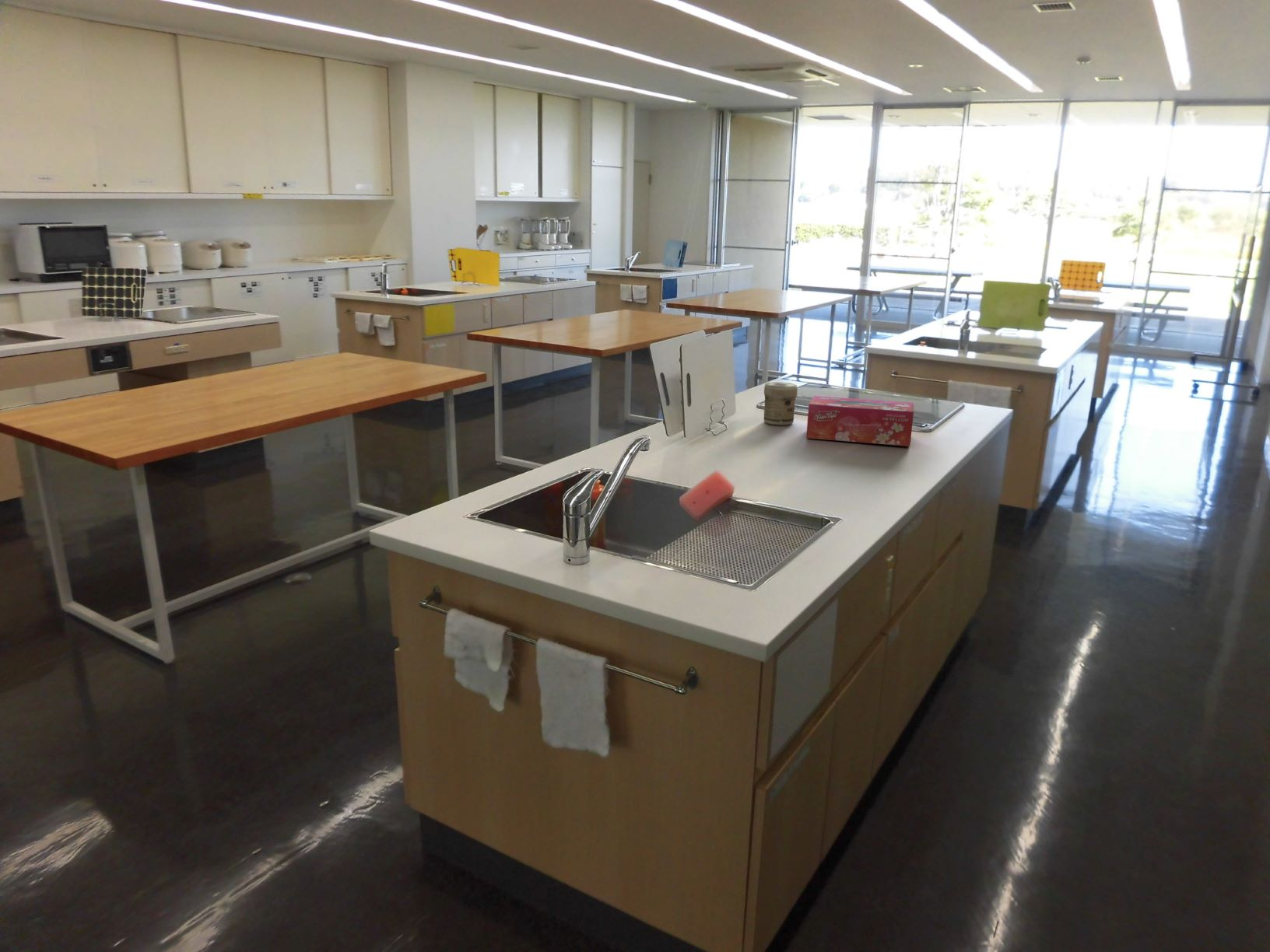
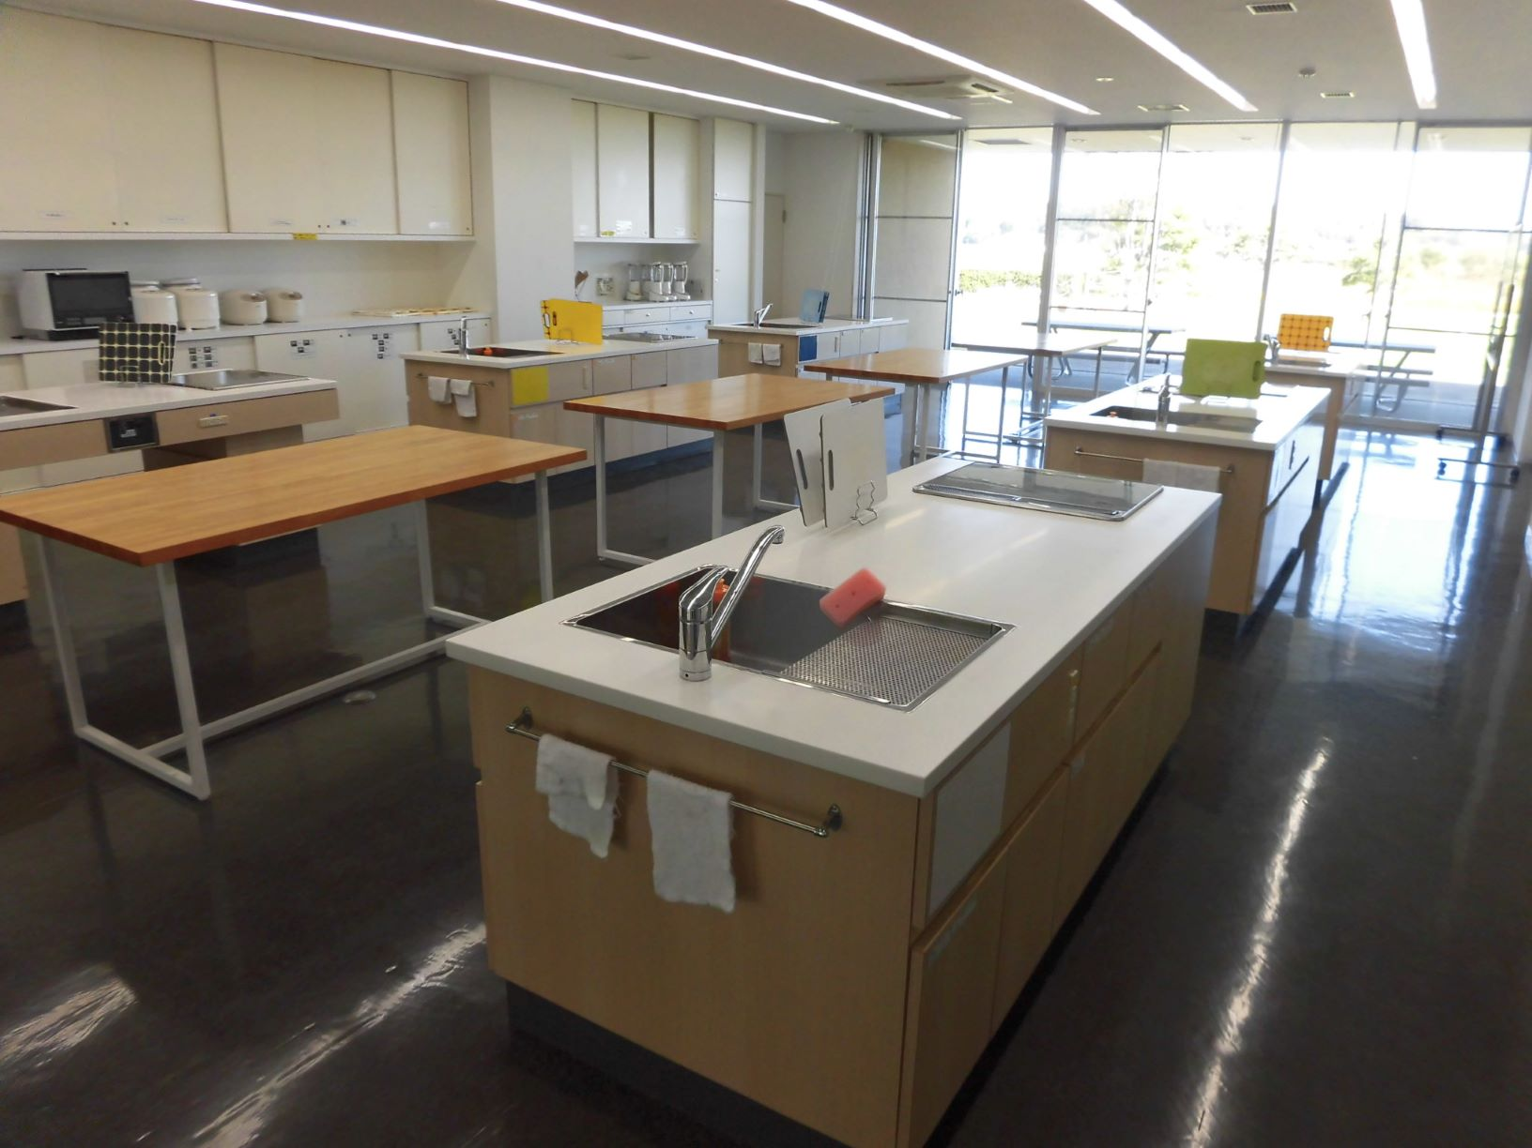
- jar (780, 403)
- tissue box (860, 420)
